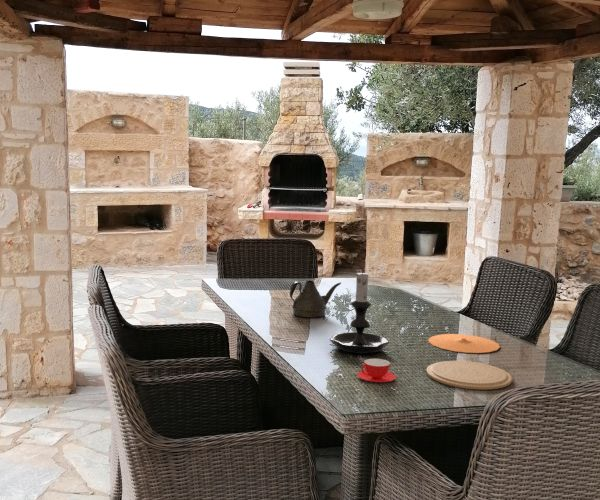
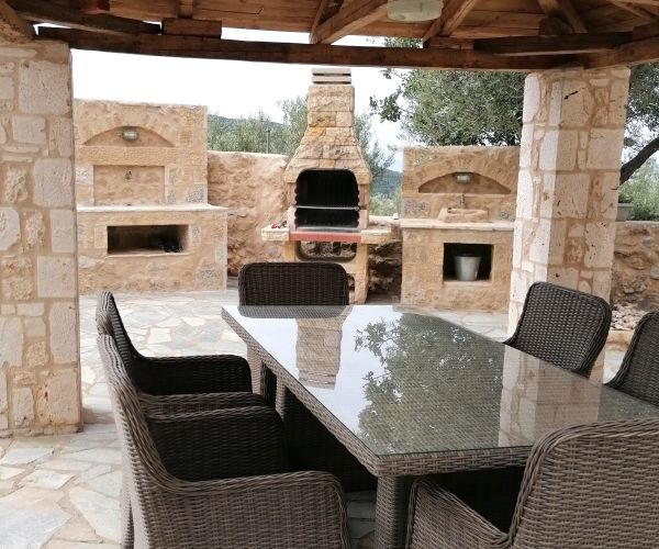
- plate (463, 340)
- plate (468, 373)
- teacup (376, 370)
- teapot (316, 297)
- candle holder (360, 308)
